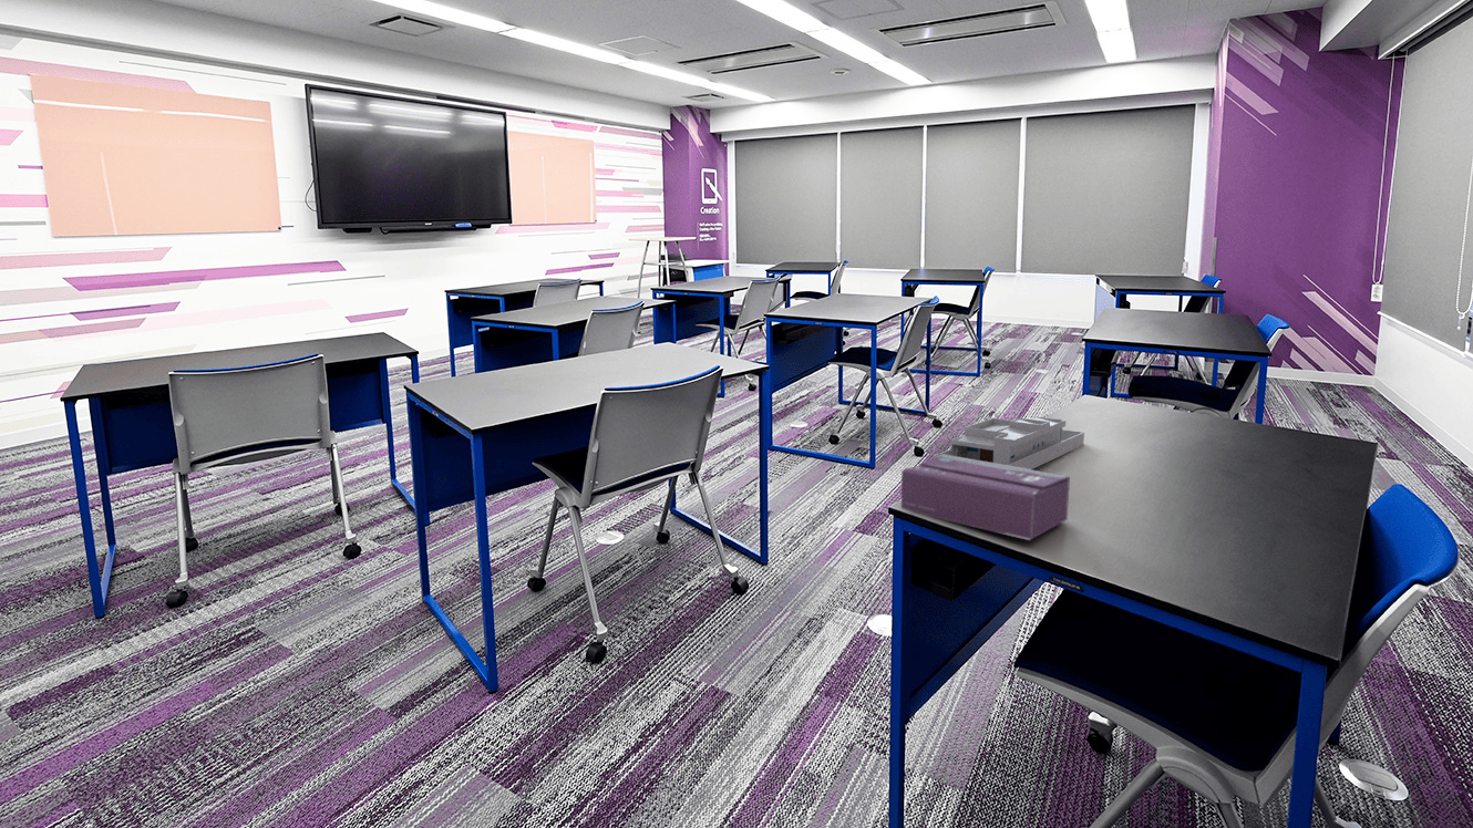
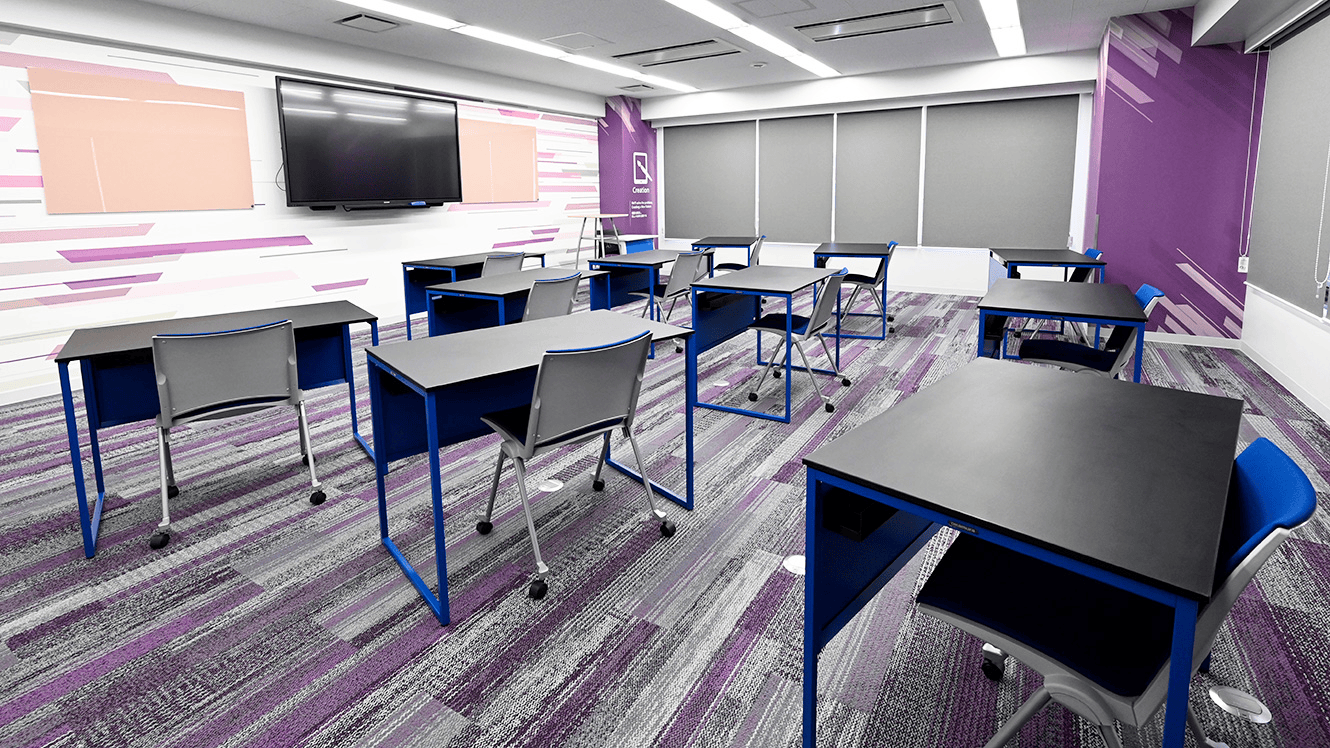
- tissue box (982, 493)
- desk organizer (1013, 438)
